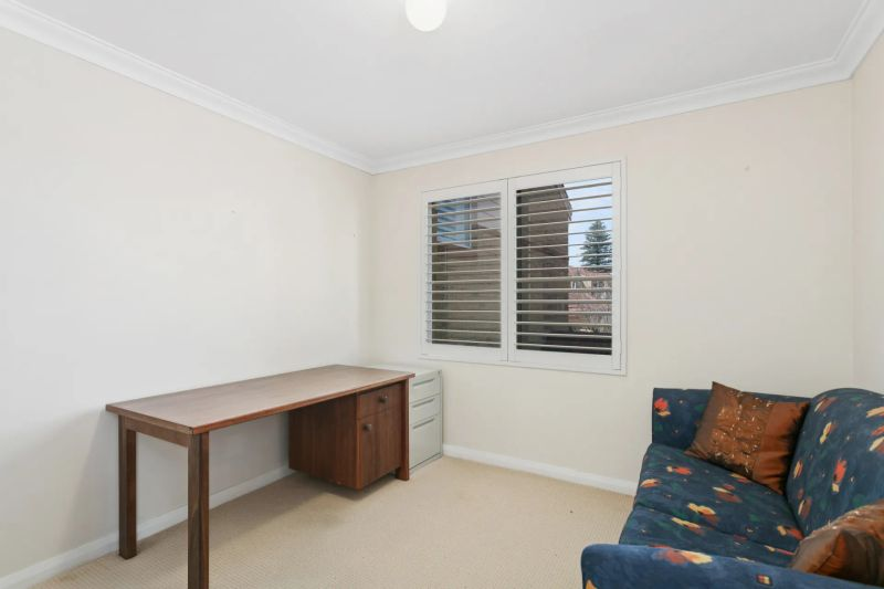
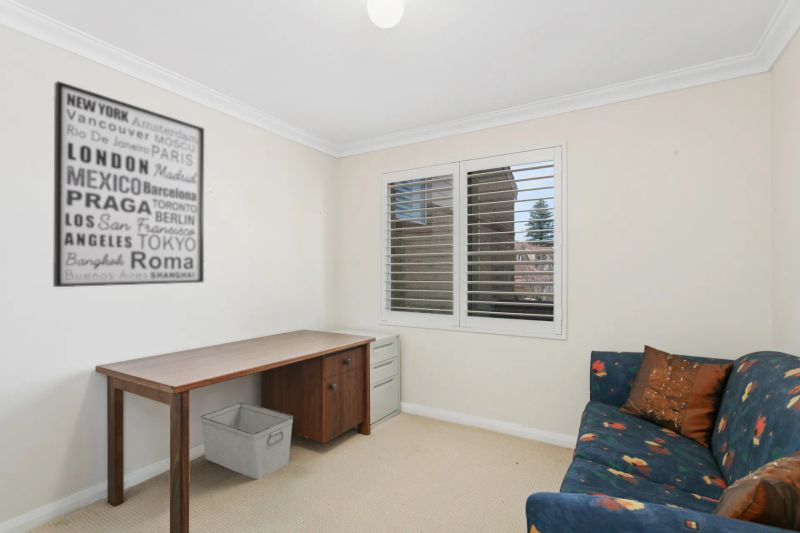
+ storage bin (246, 438)
+ wall art (139, 196)
